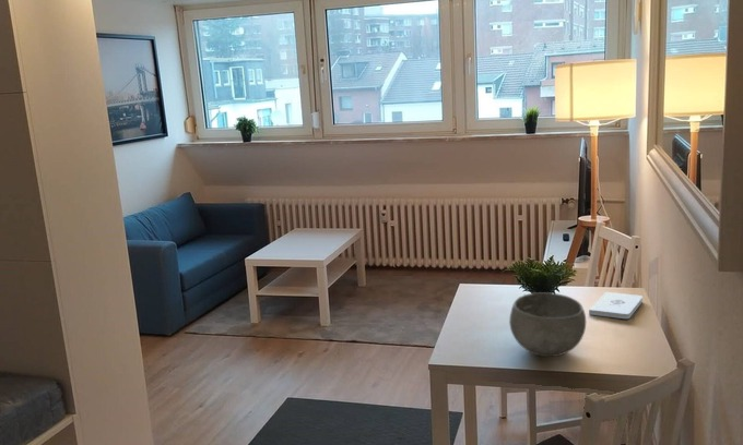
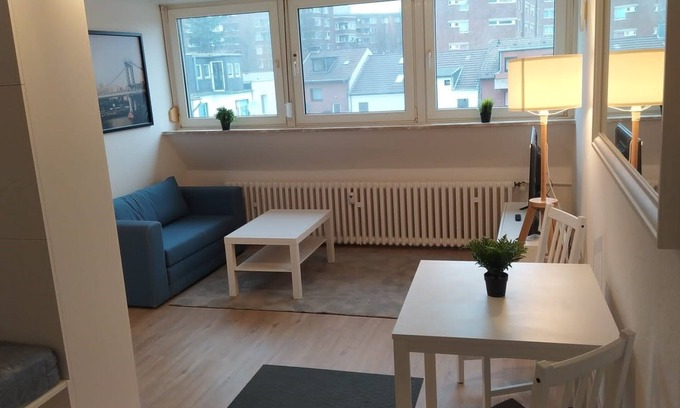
- notepad (616, 304)
- bowl (547, 326)
